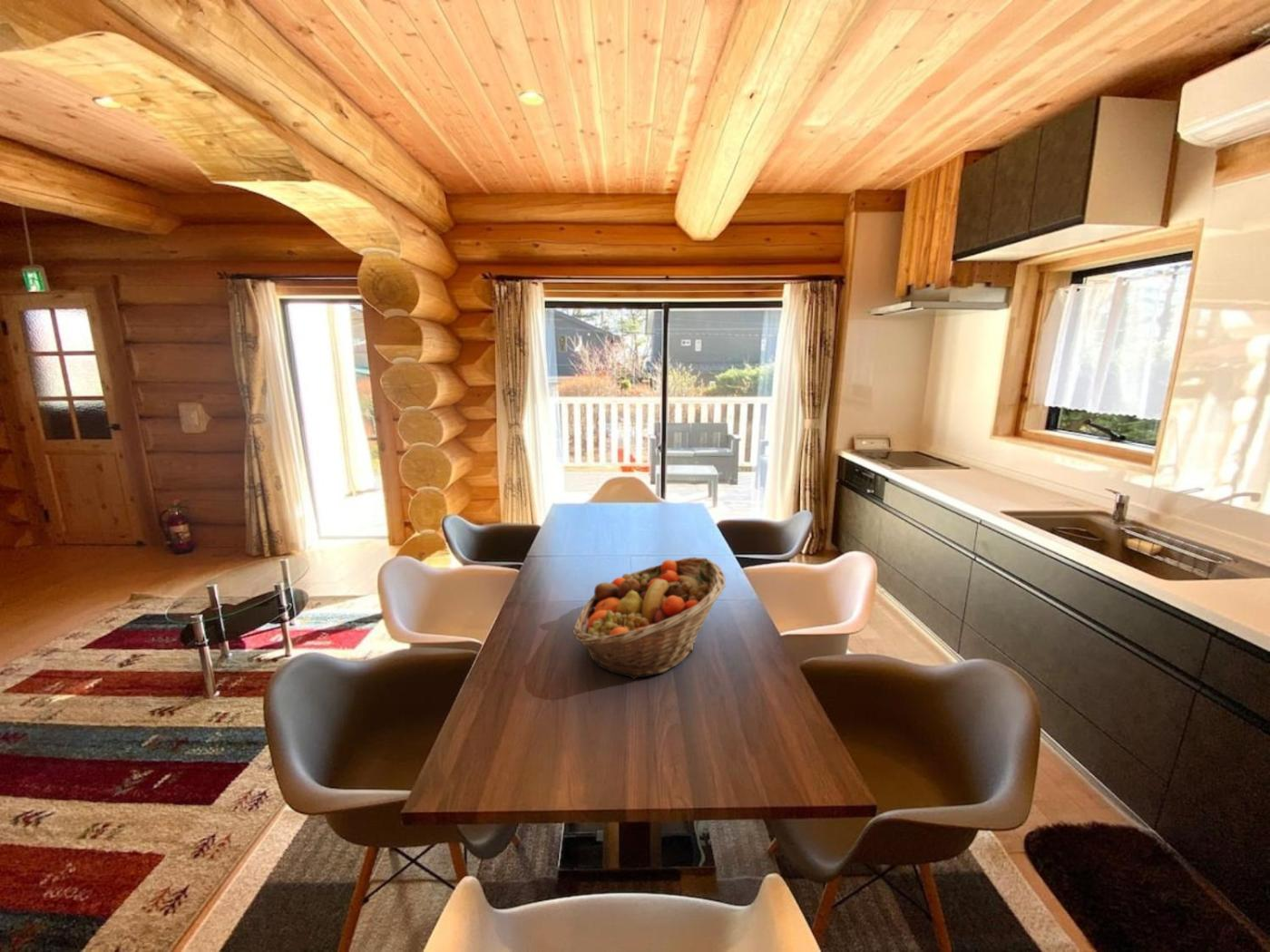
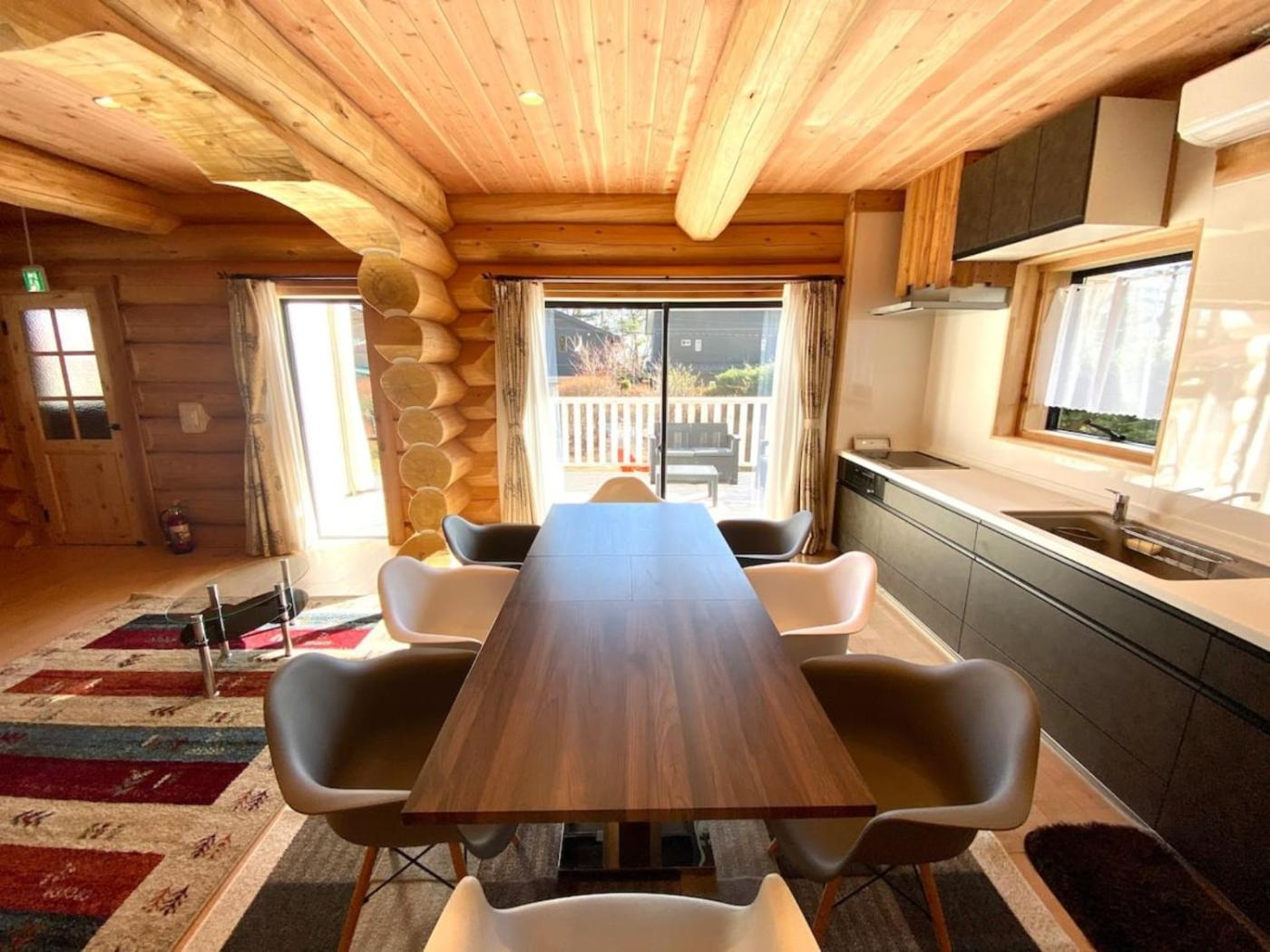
- fruit basket (650, 608)
